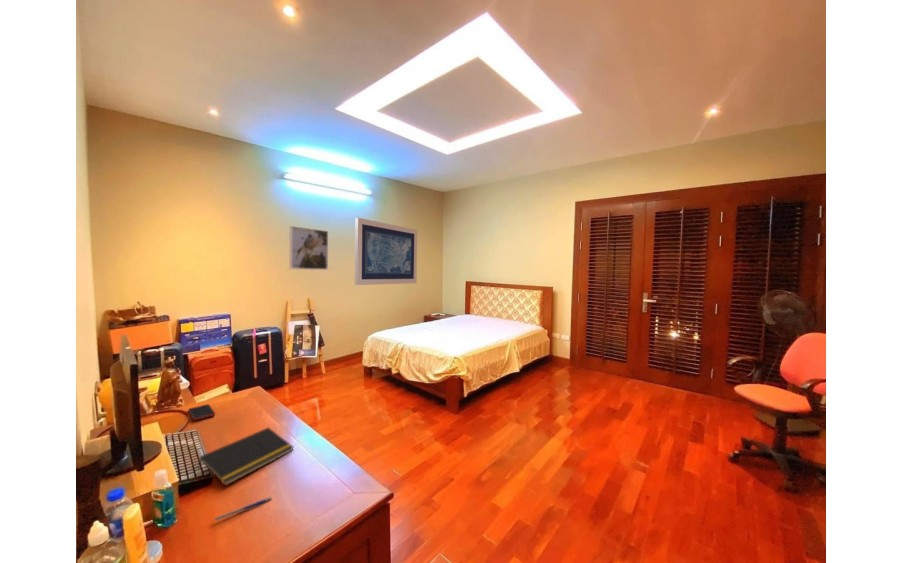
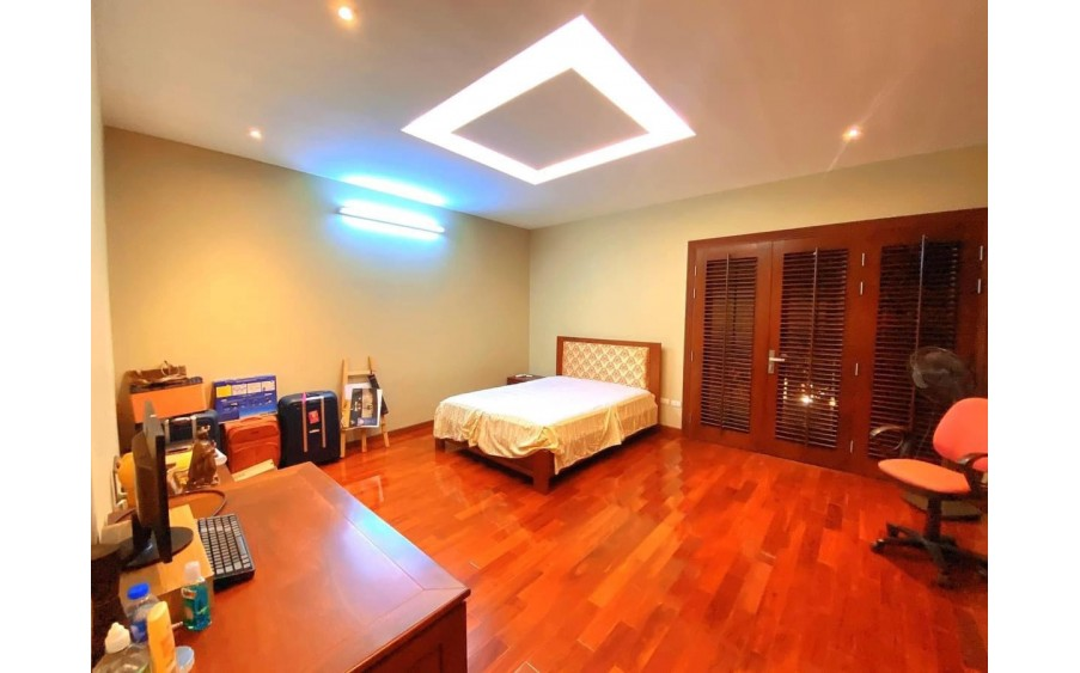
- pen (243, 508)
- wall art (389, 254)
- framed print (310, 249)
- cell phone (201, 412)
- notepad (249, 452)
